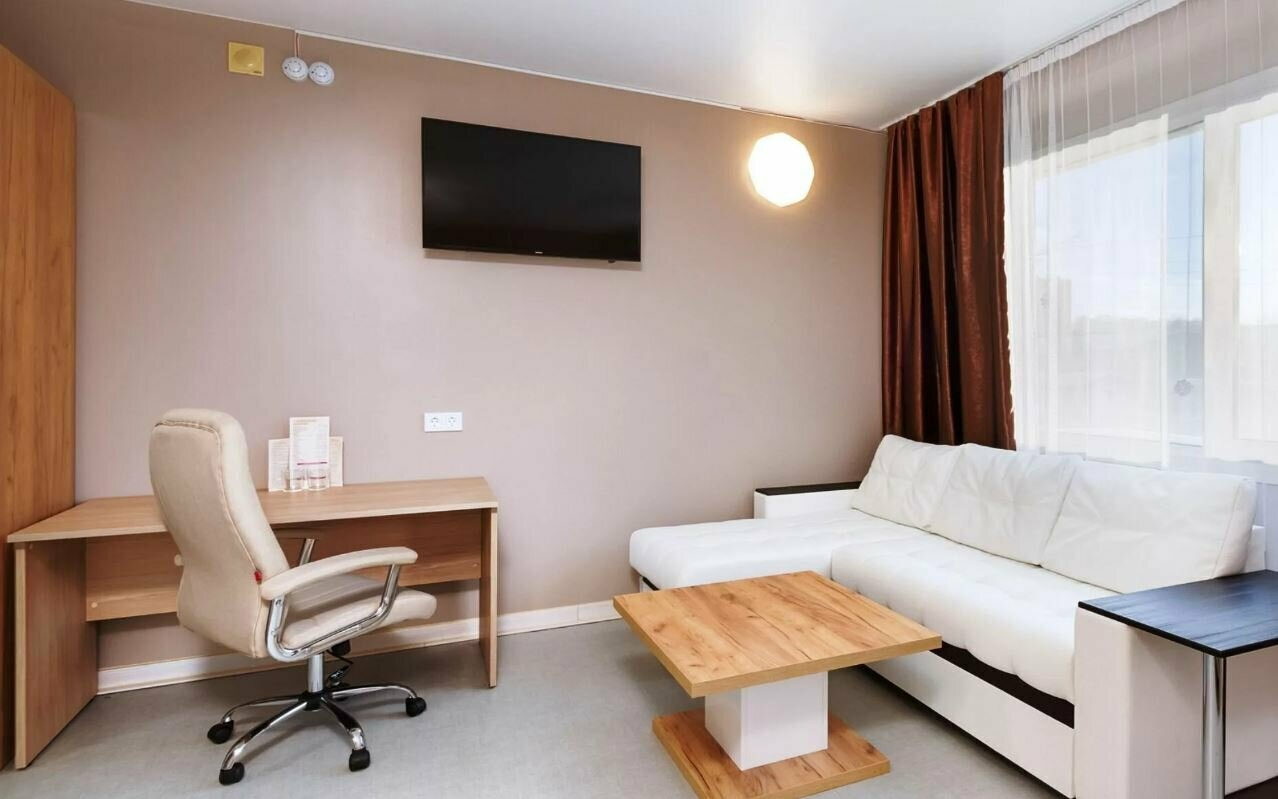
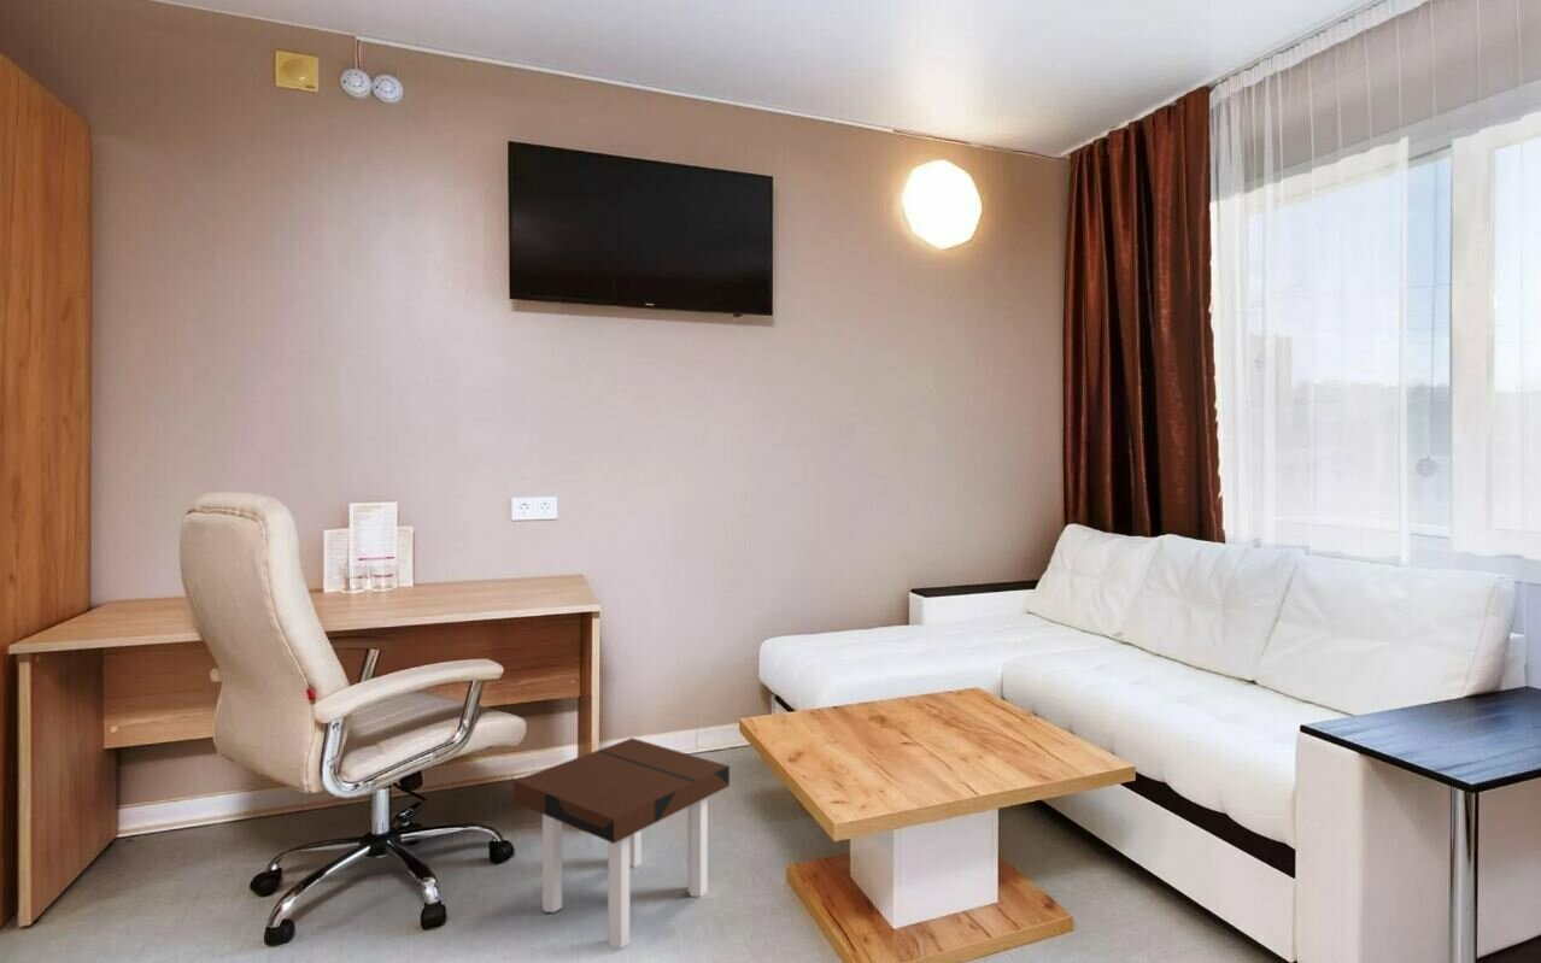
+ side table (623, 836)
